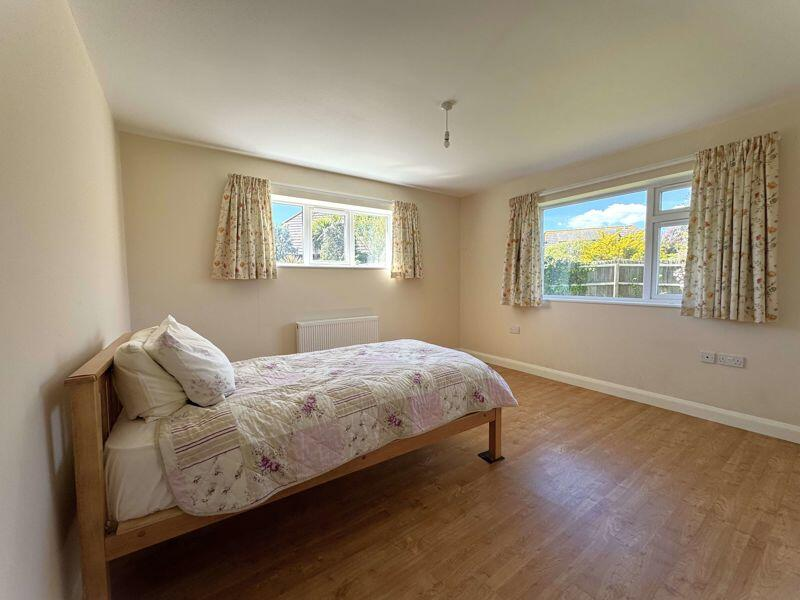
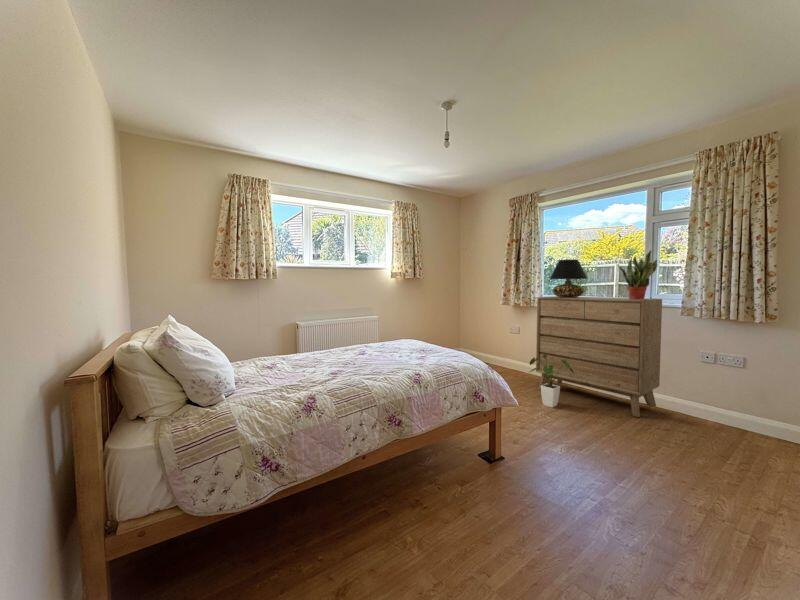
+ potted plant (638, 274)
+ house plant (551, 380)
+ dresser (593, 347)
+ table lamp (568, 278)
